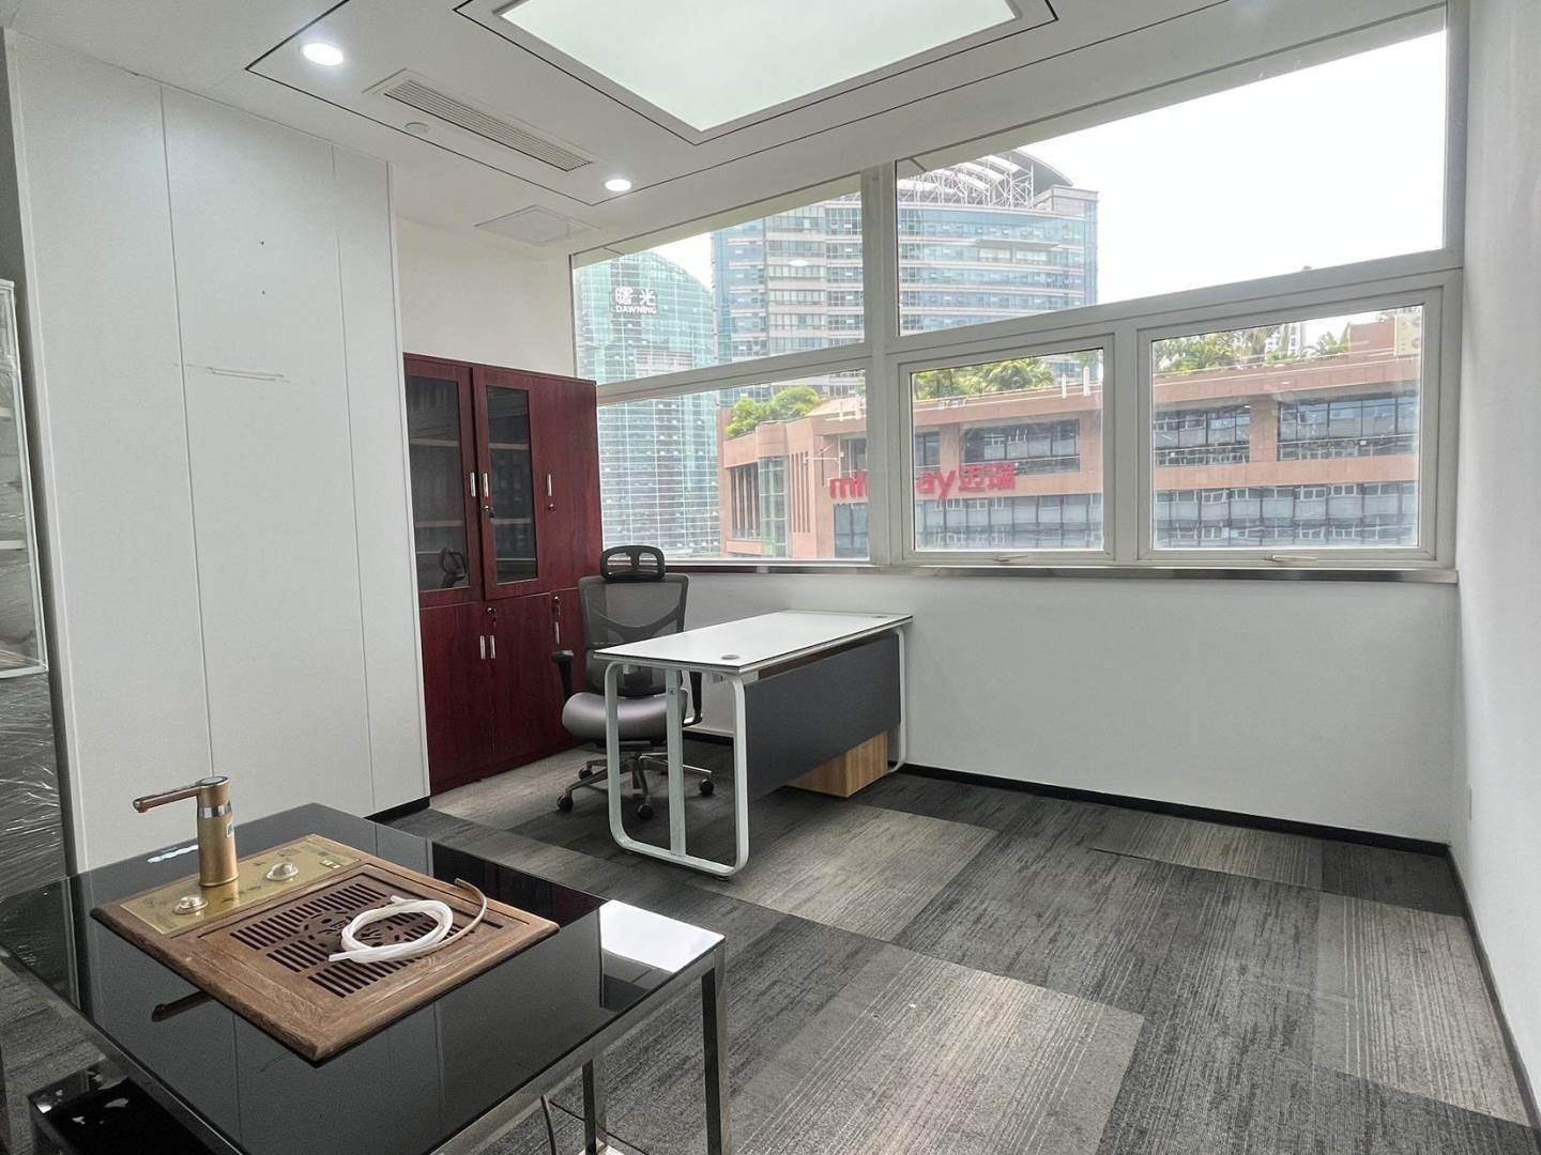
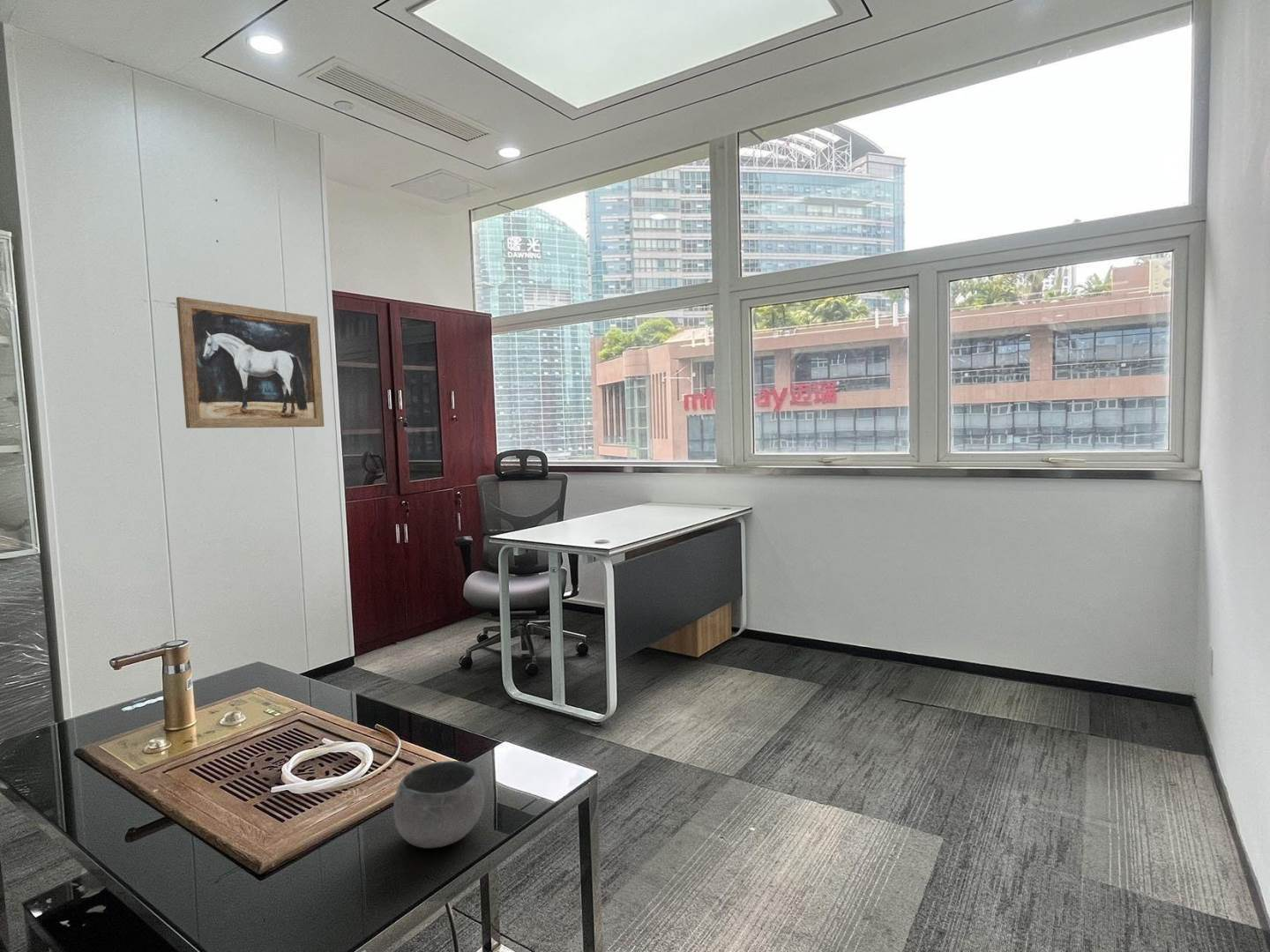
+ wall art (257, 368)
+ bowl (440, 806)
